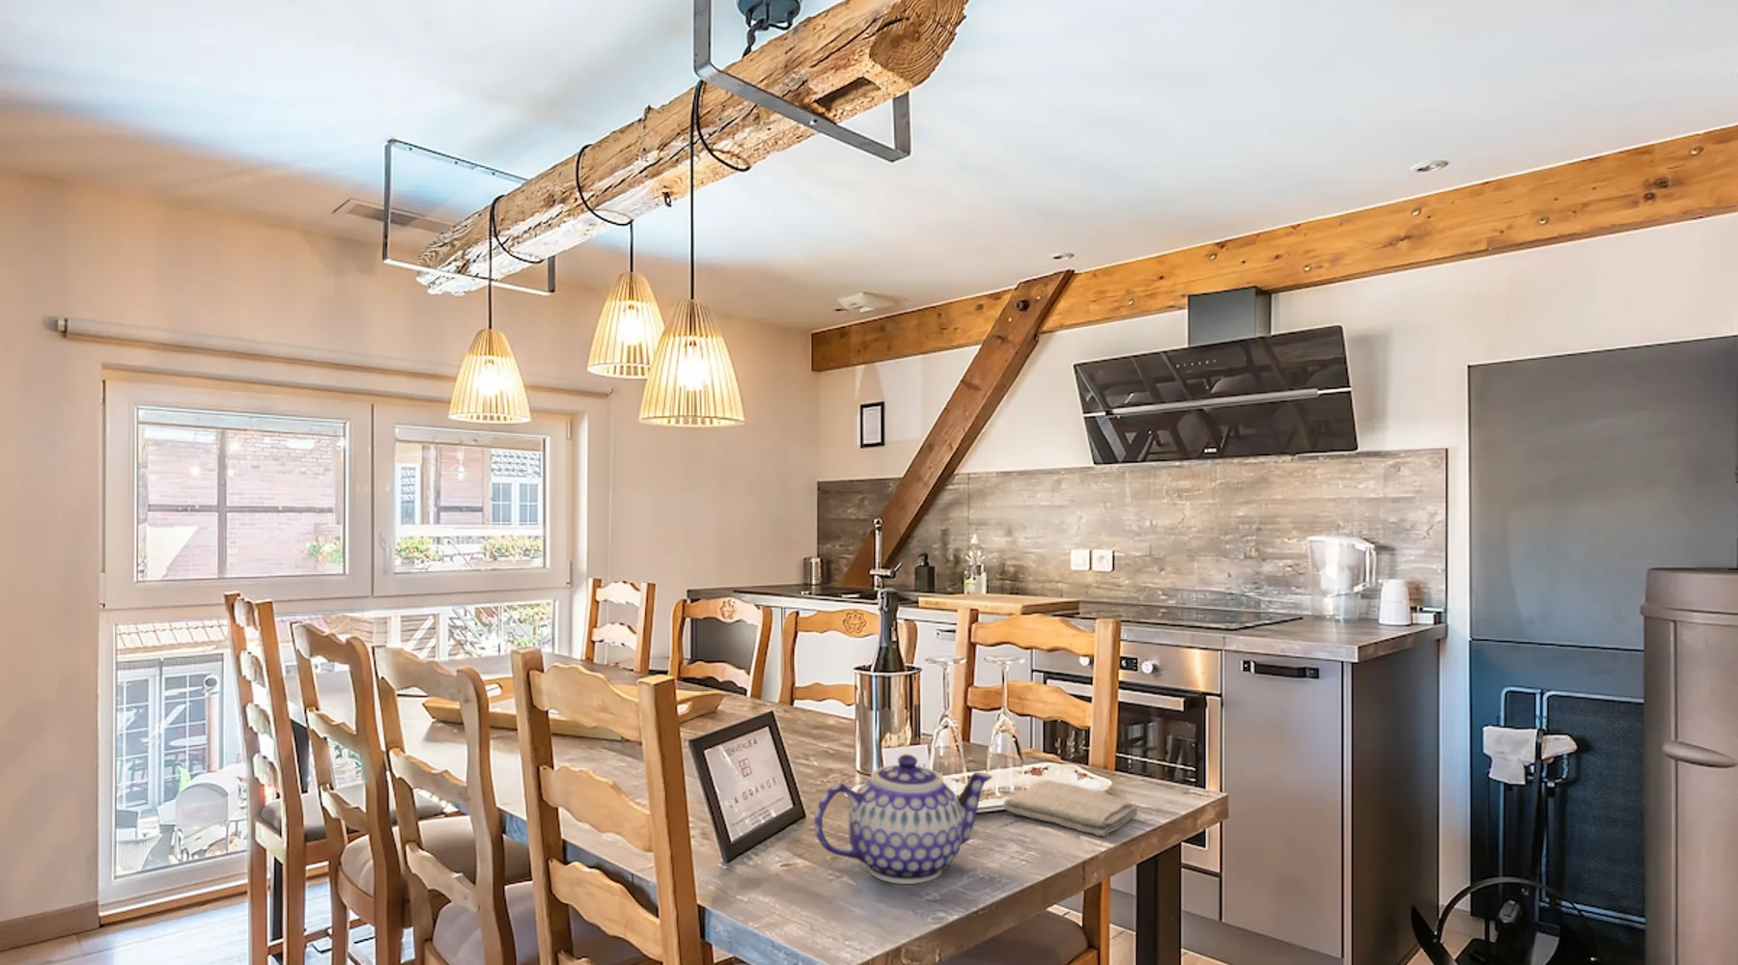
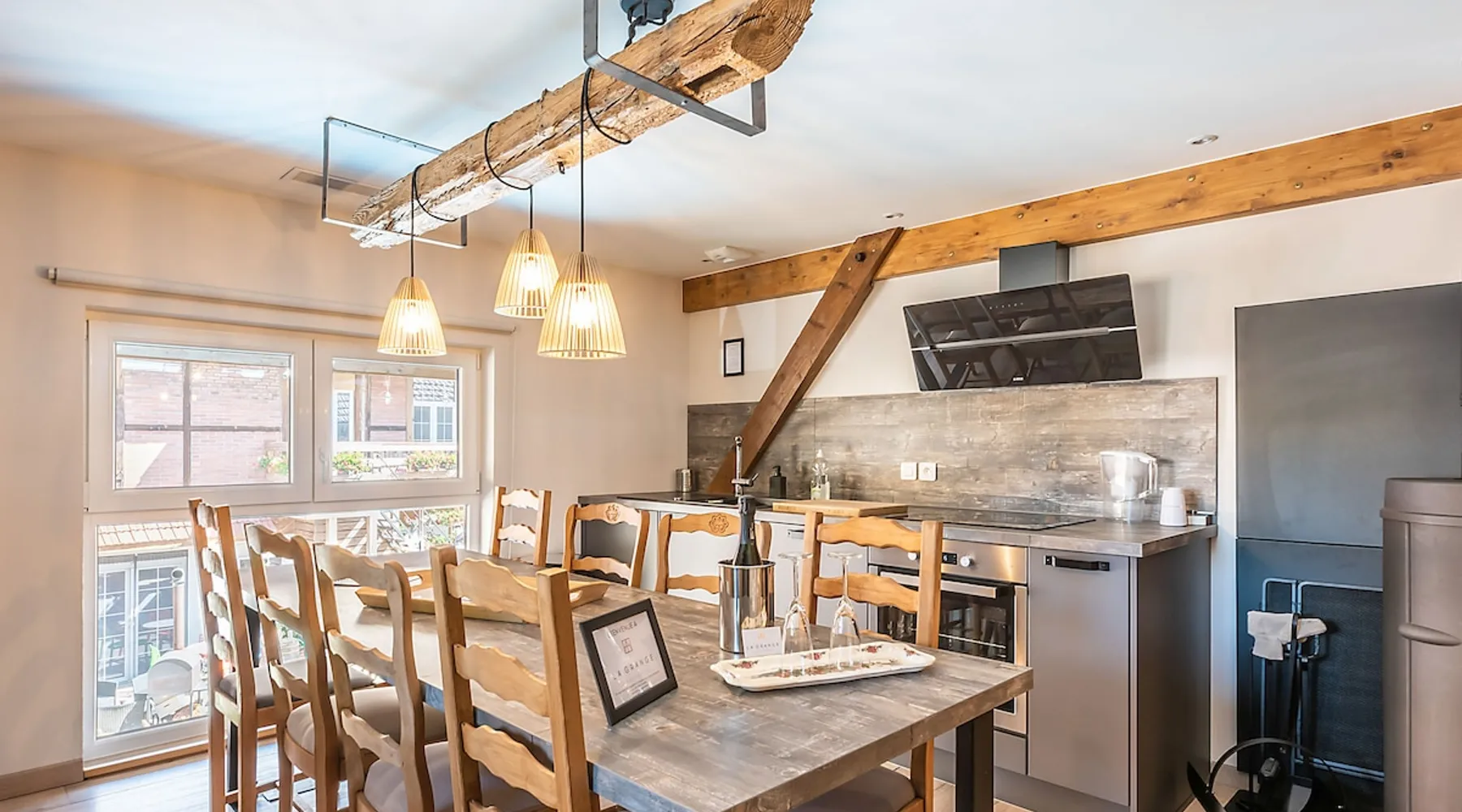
- washcloth (1070, 805)
- teapot (906, 811)
